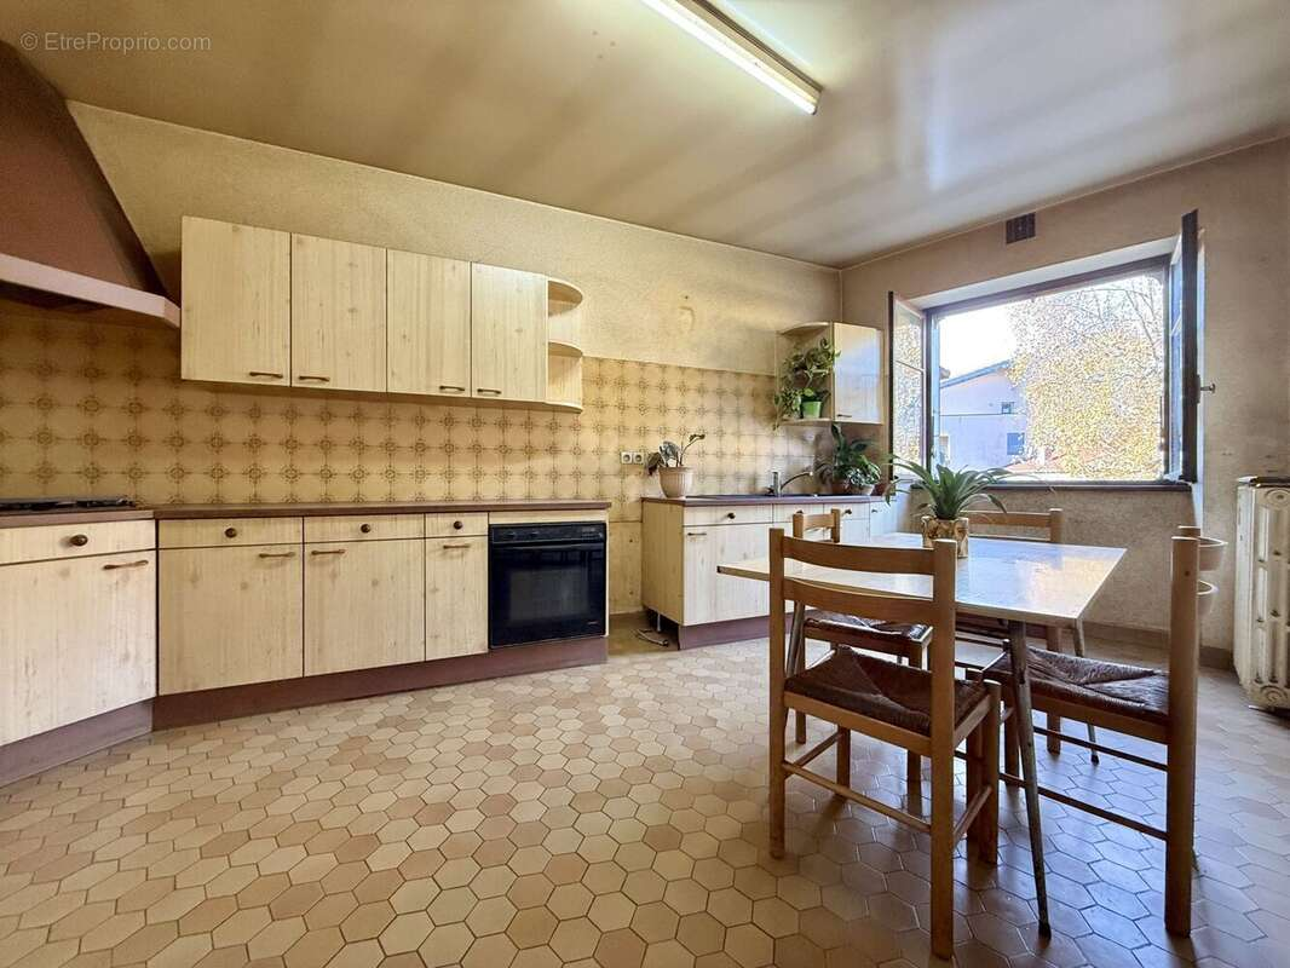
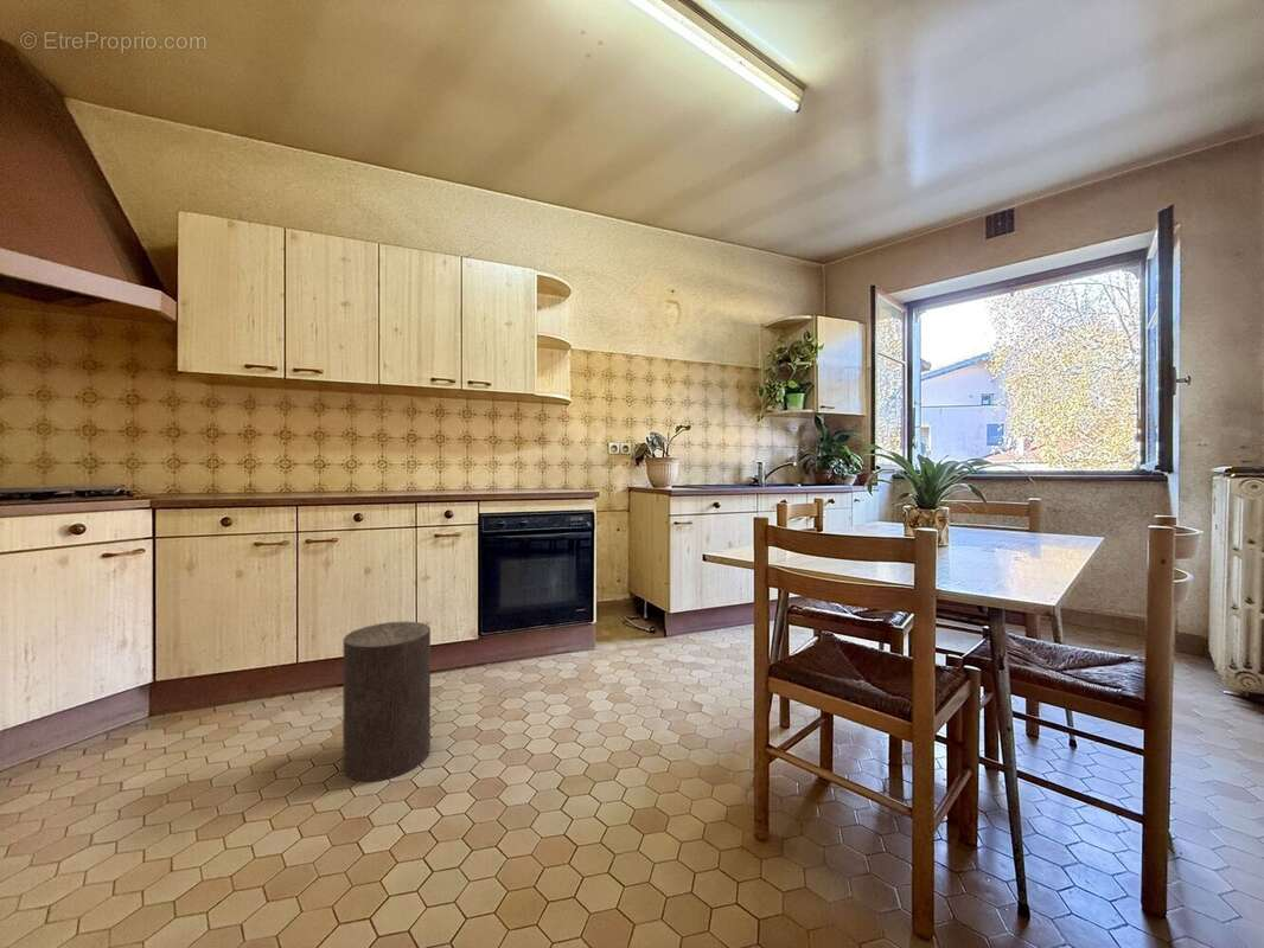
+ stool (388, 694)
